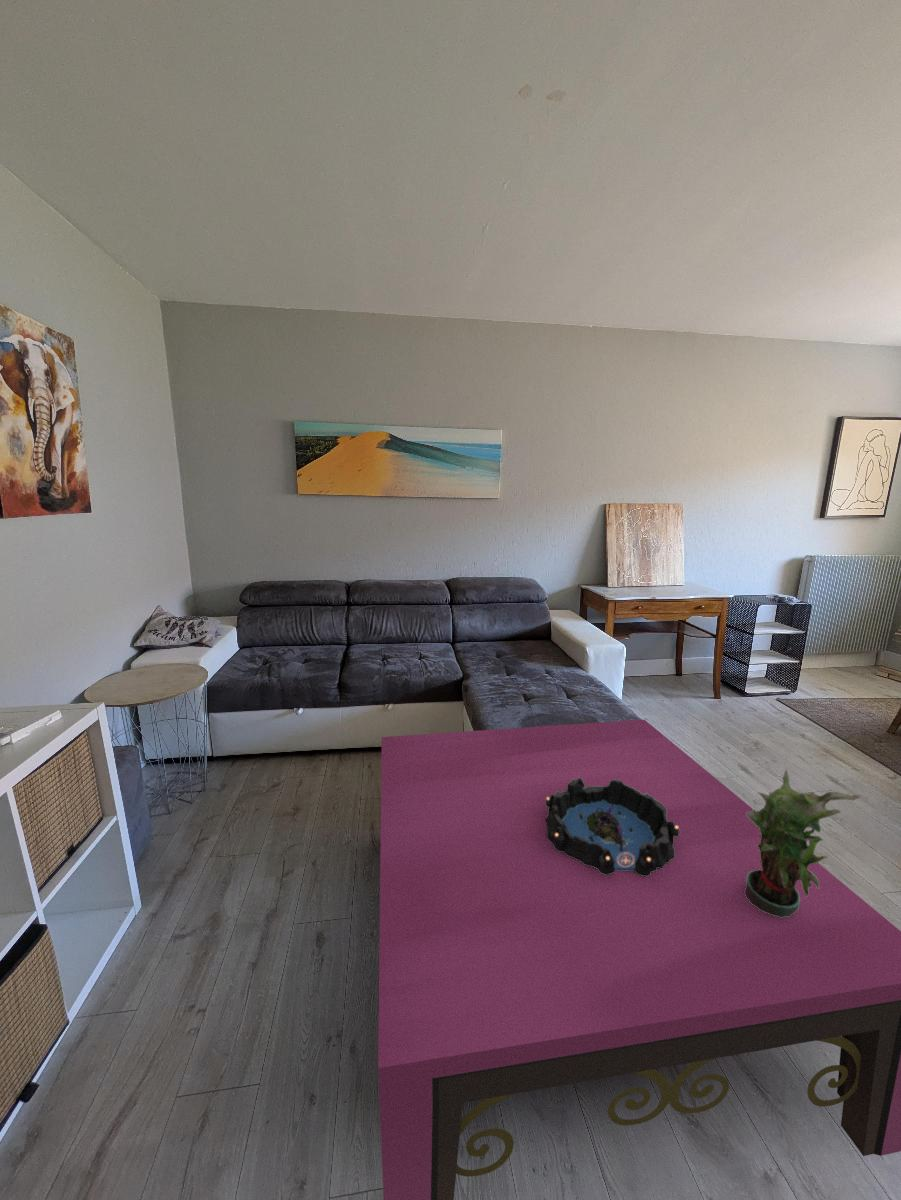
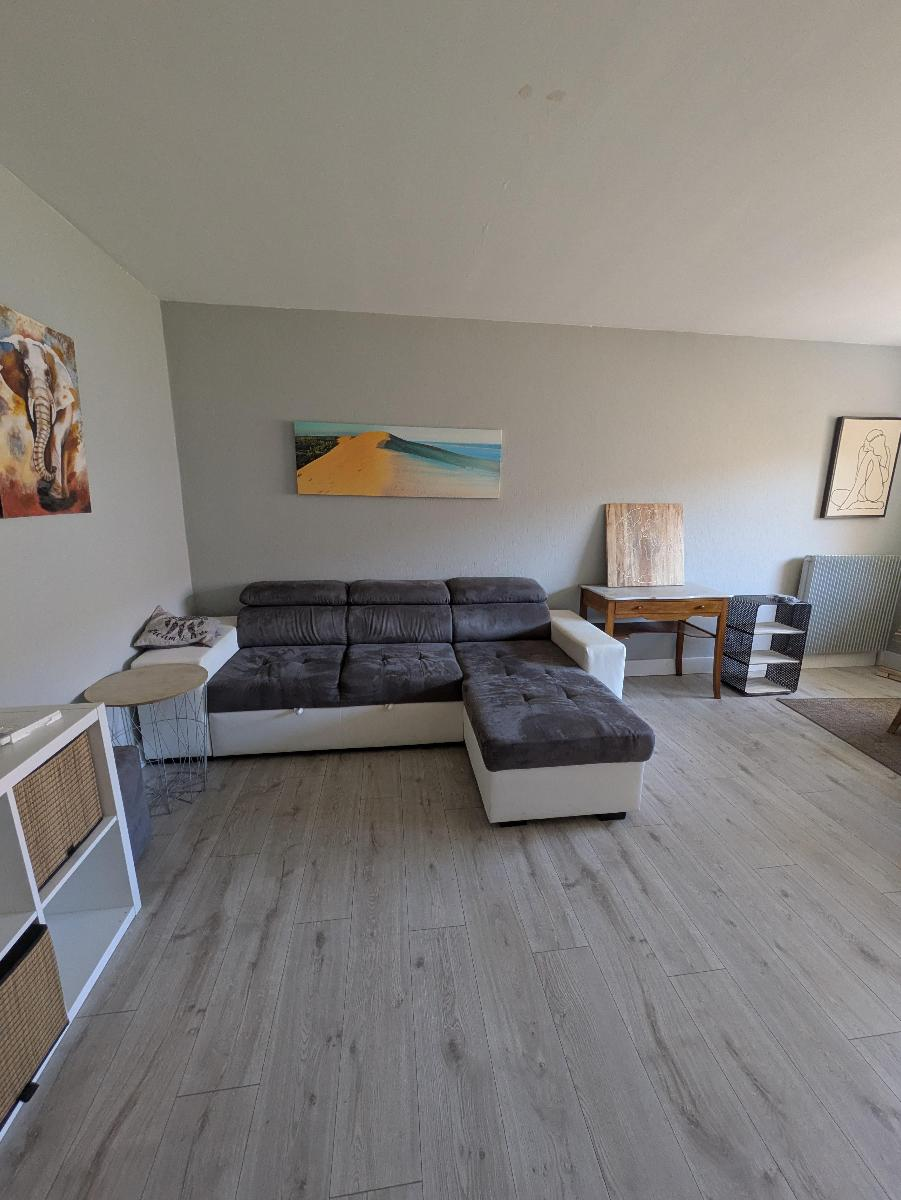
- coffee table (567, 882)
- potted plant (794, 847)
- decorative bowl (609, 817)
